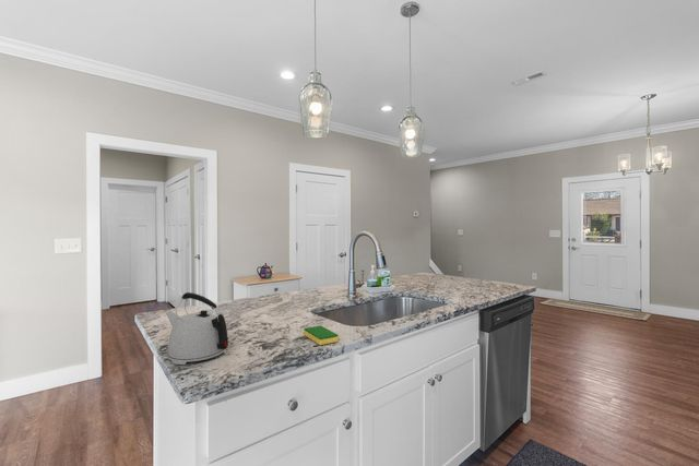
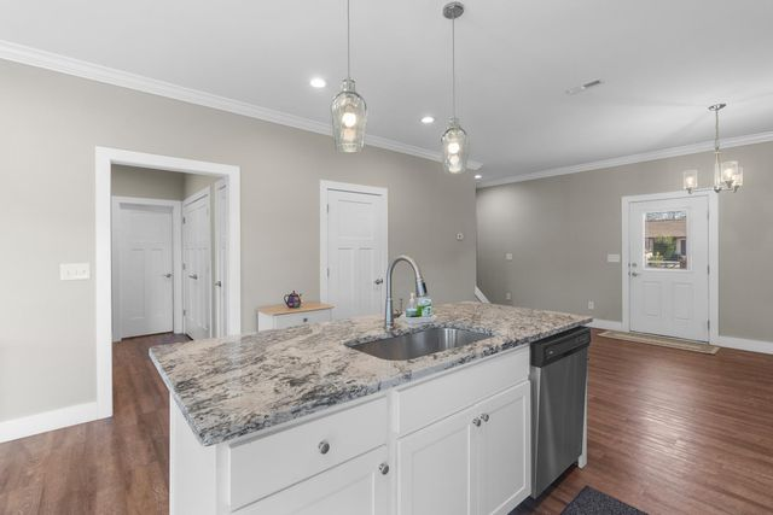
- kettle (196, 323)
- dish sponge (320, 334)
